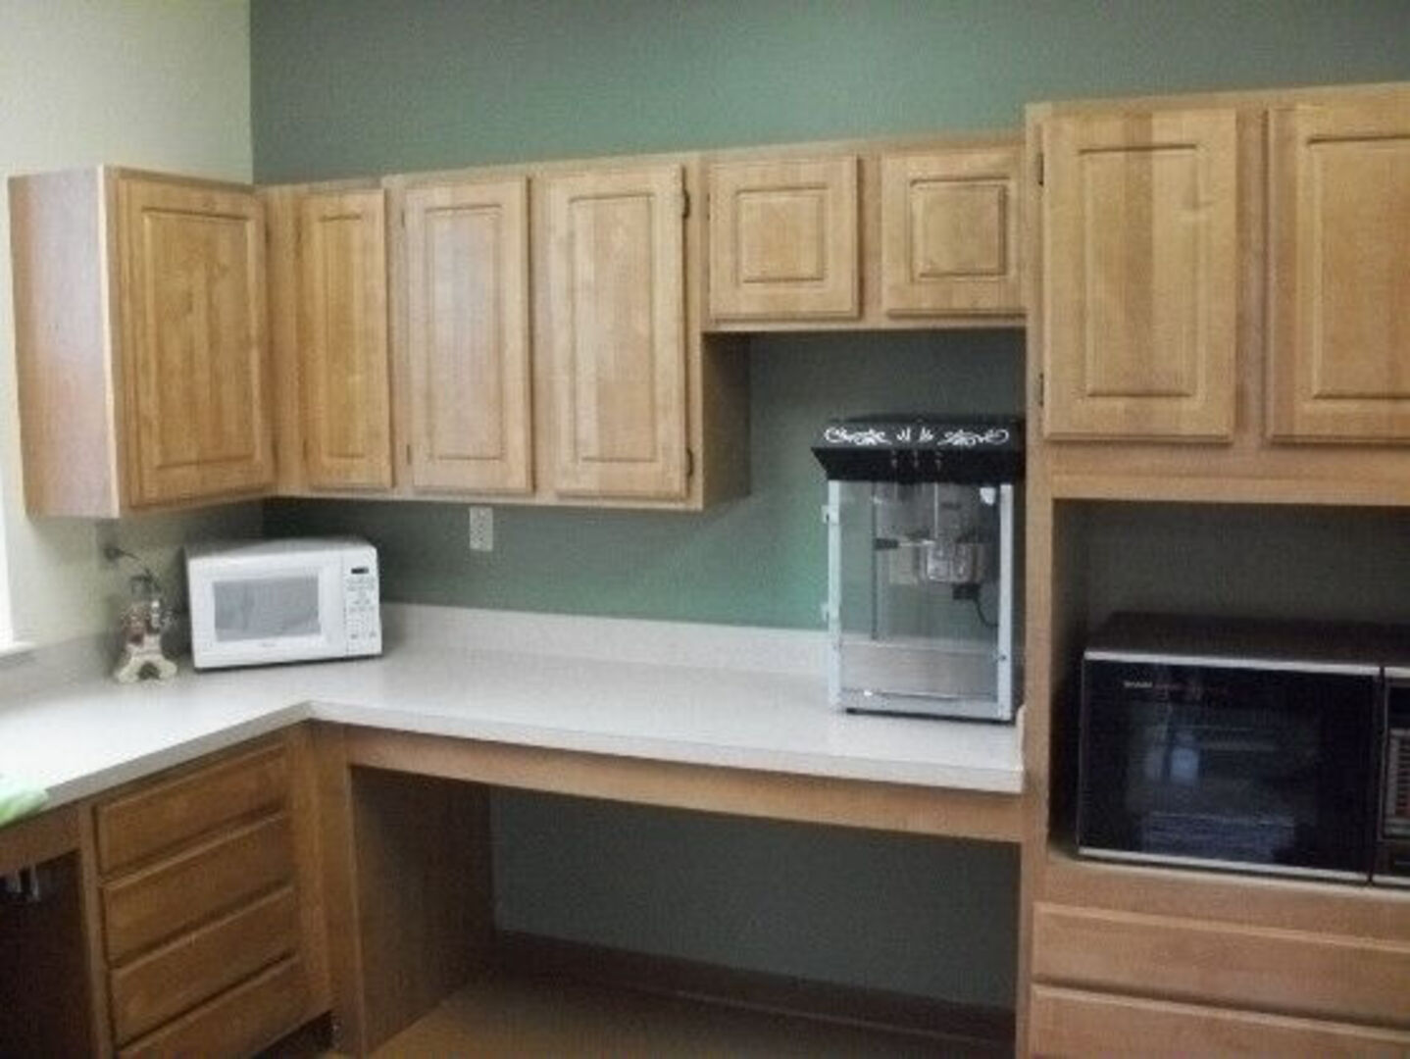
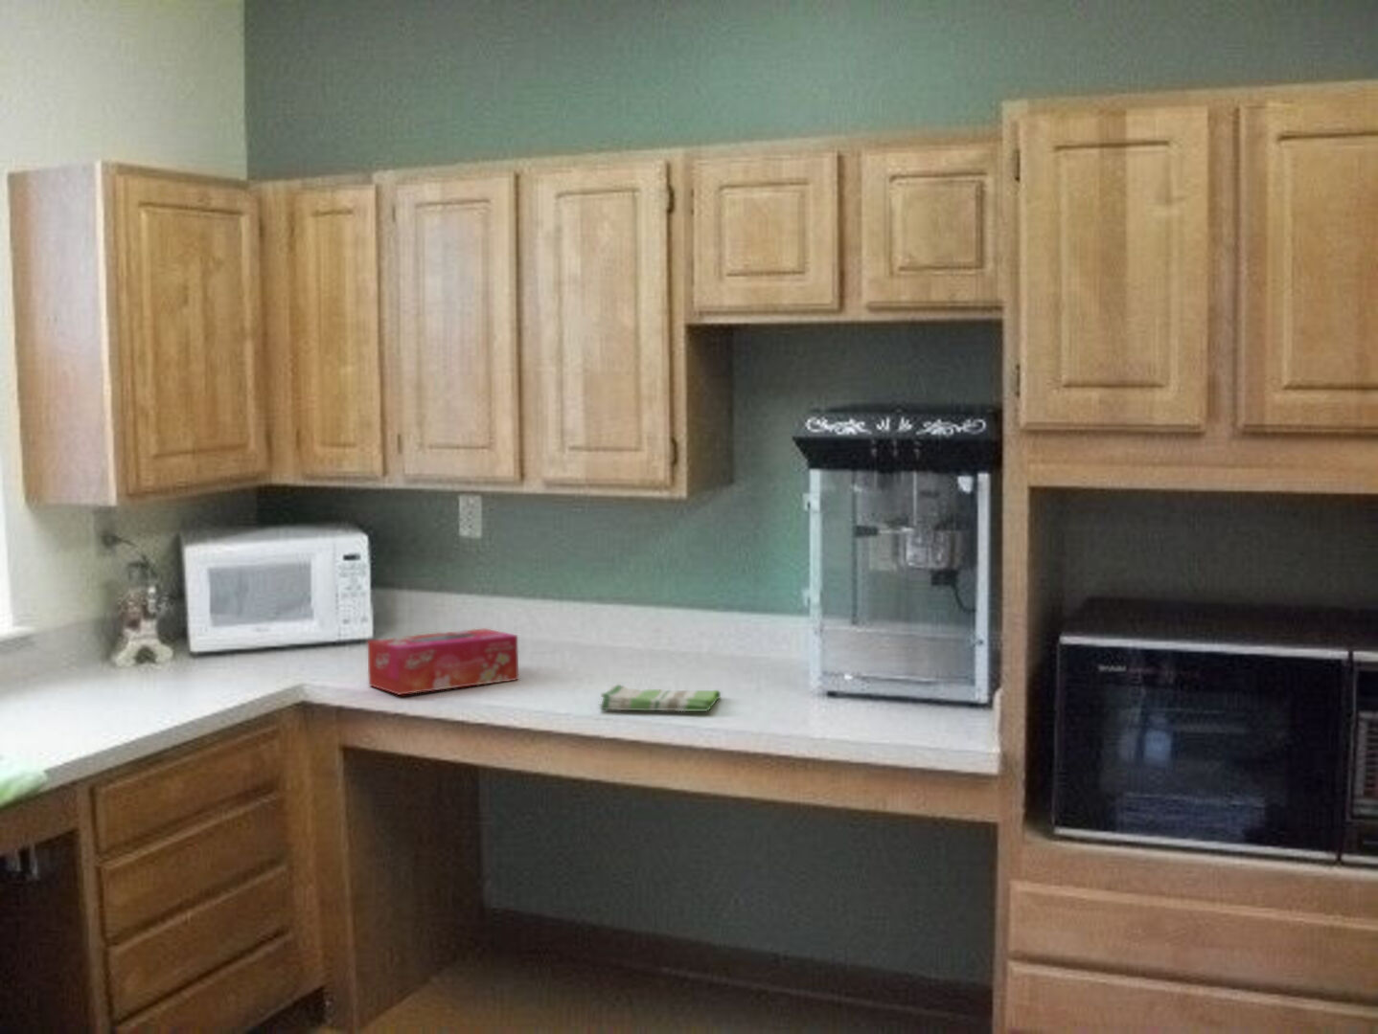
+ tissue box (442, 659)
+ dish towel (661, 696)
